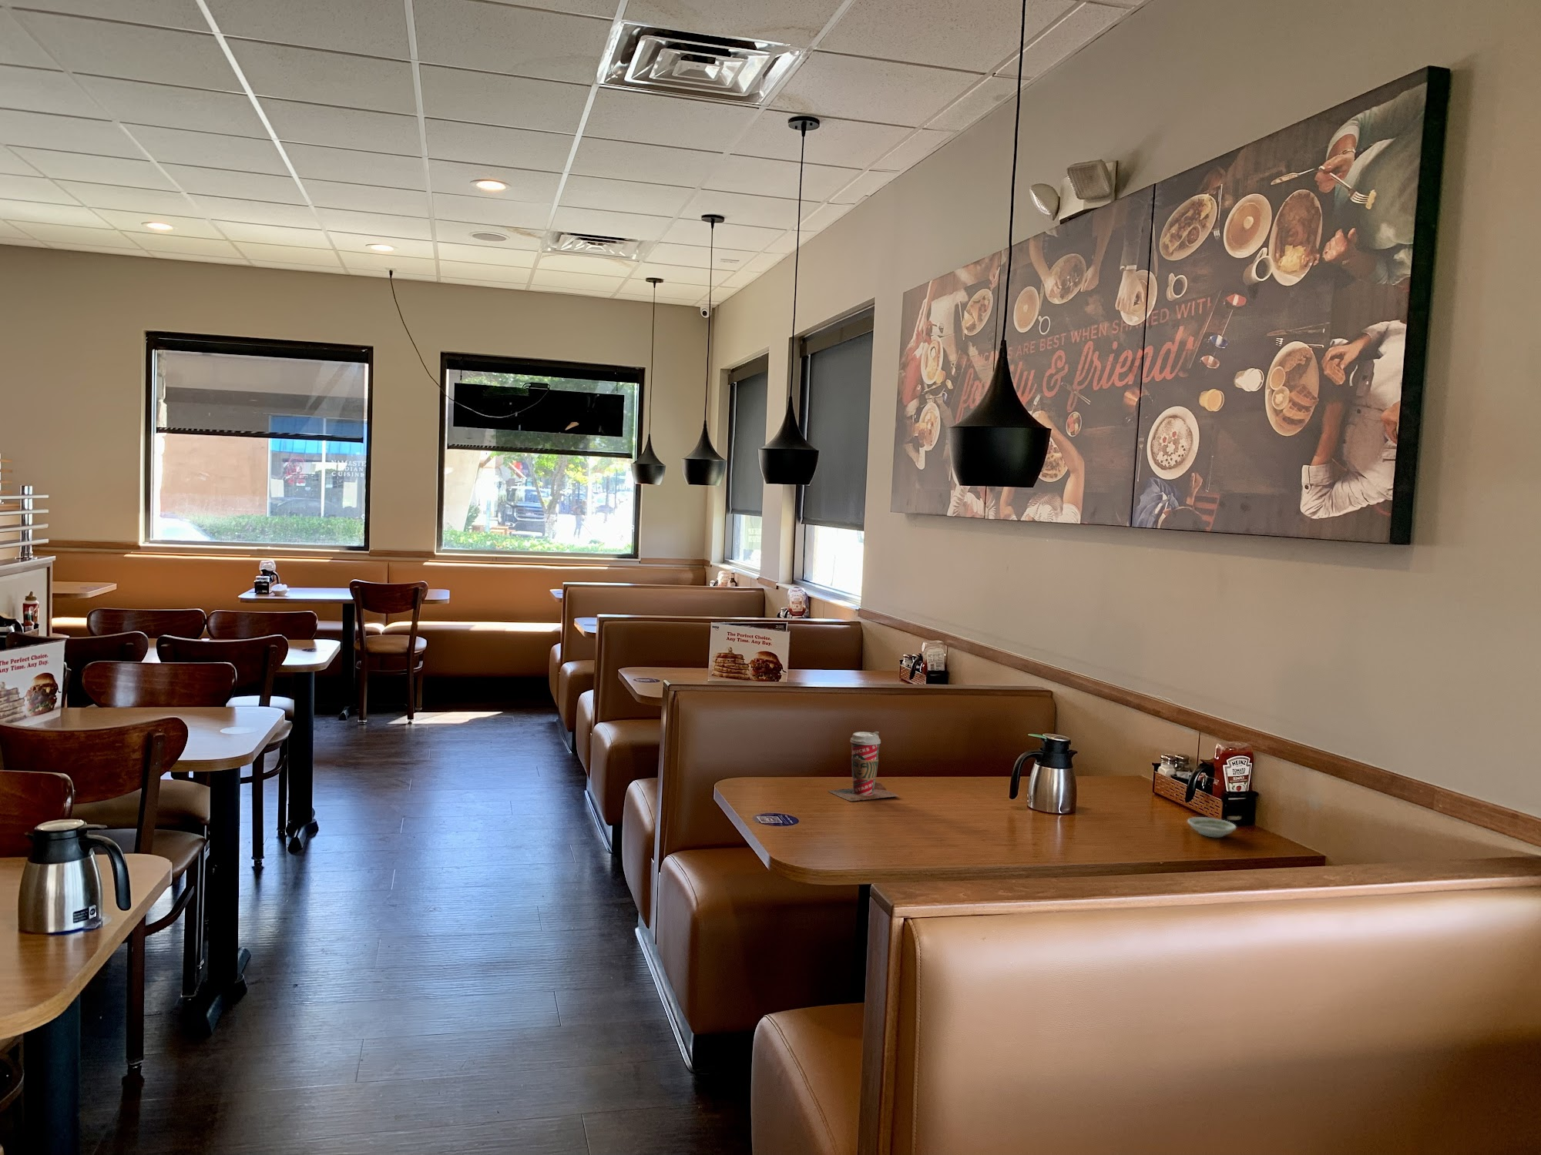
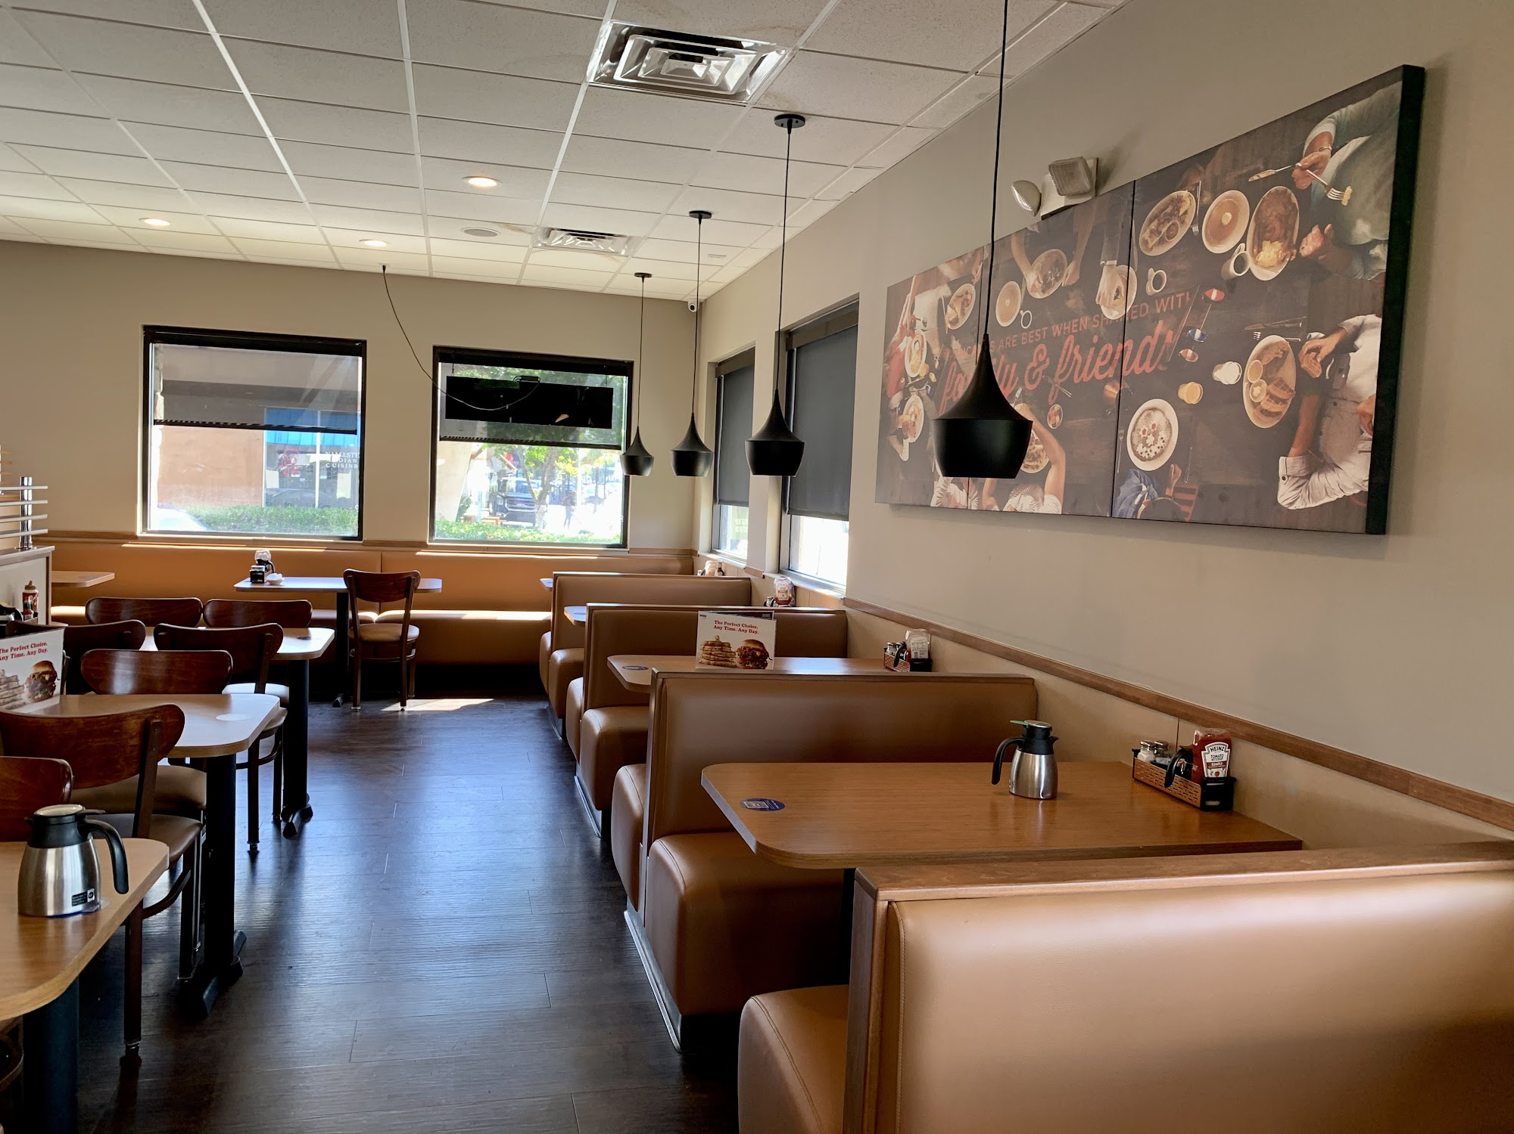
- coffee cup (864, 762)
- saucer (1211, 827)
